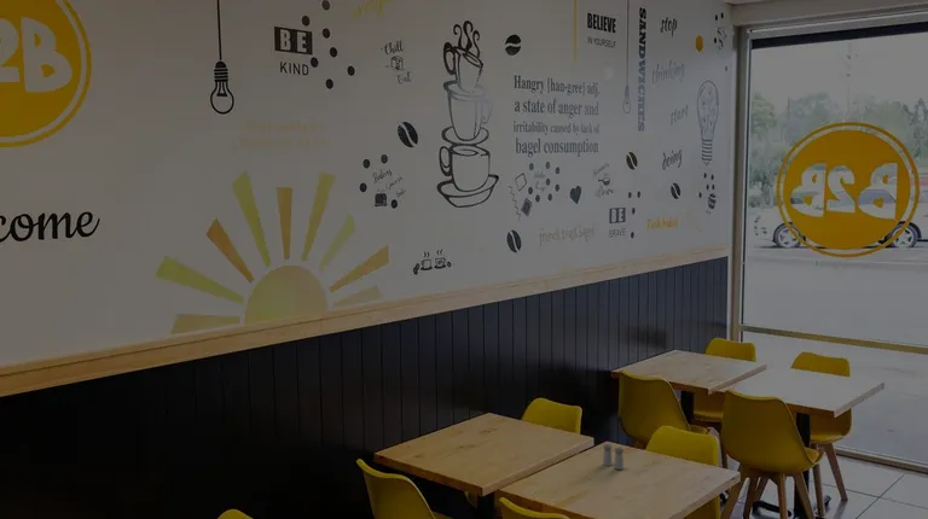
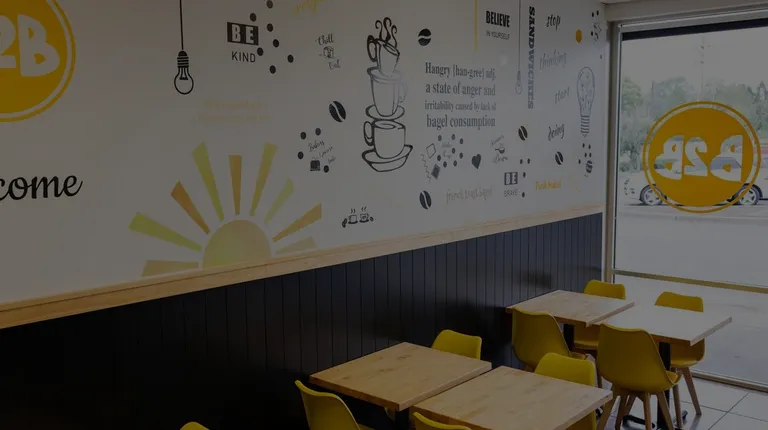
- salt and pepper shaker (615, 456)
